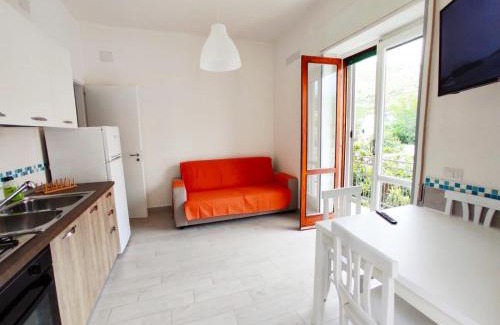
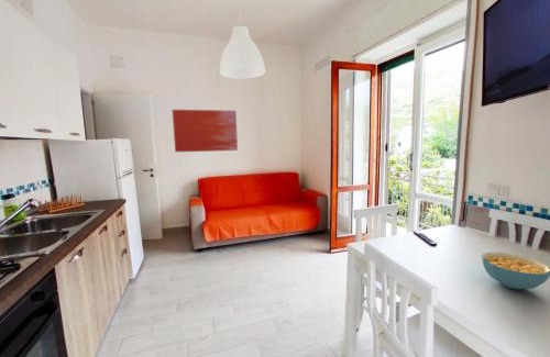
+ wall art (206, 131)
+ cereal bowl (513, 274)
